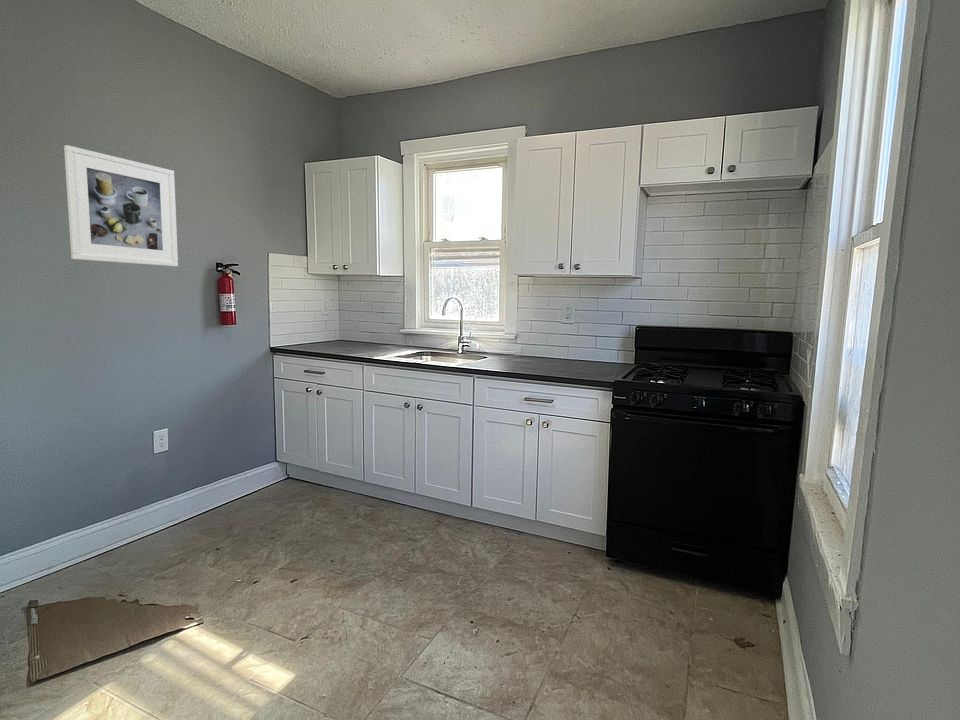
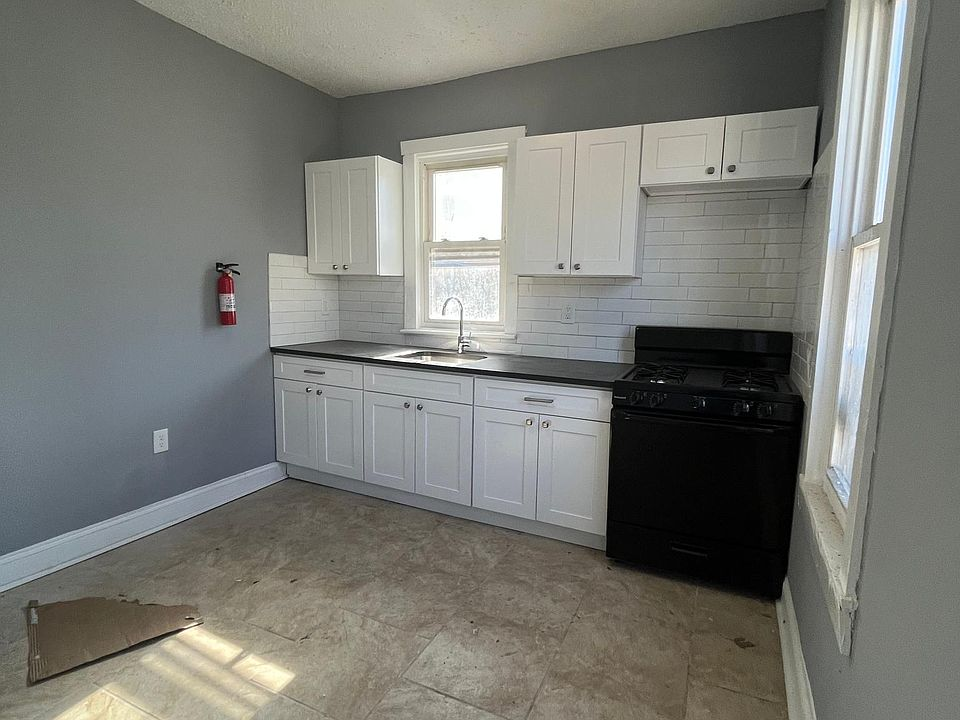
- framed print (126, 211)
